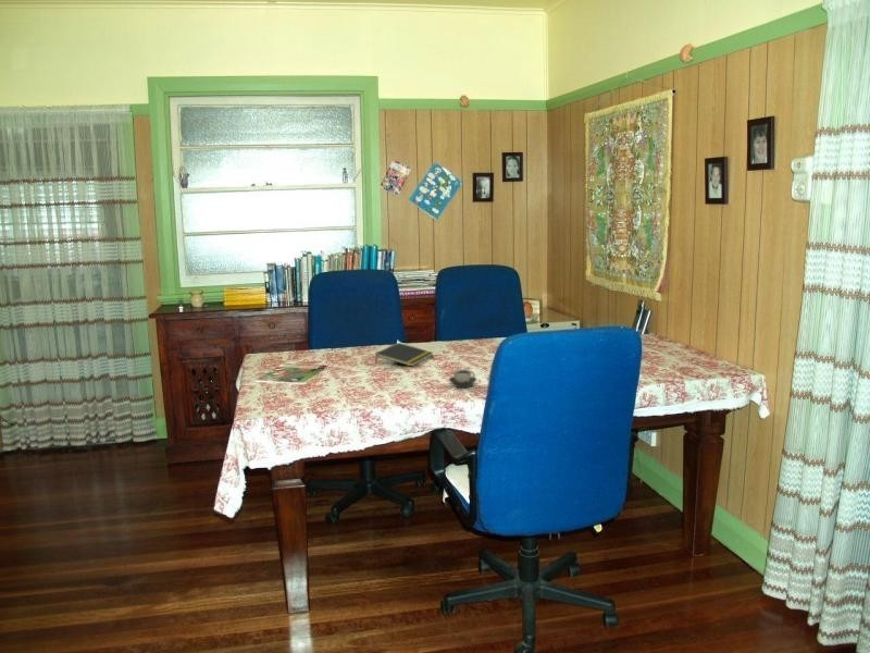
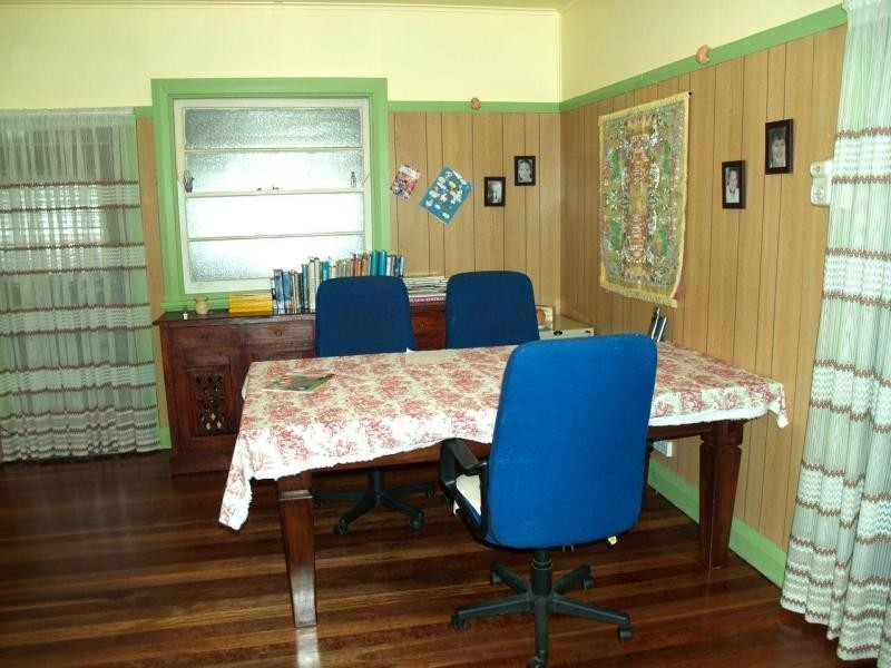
- cup (462, 378)
- notepad (405, 354)
